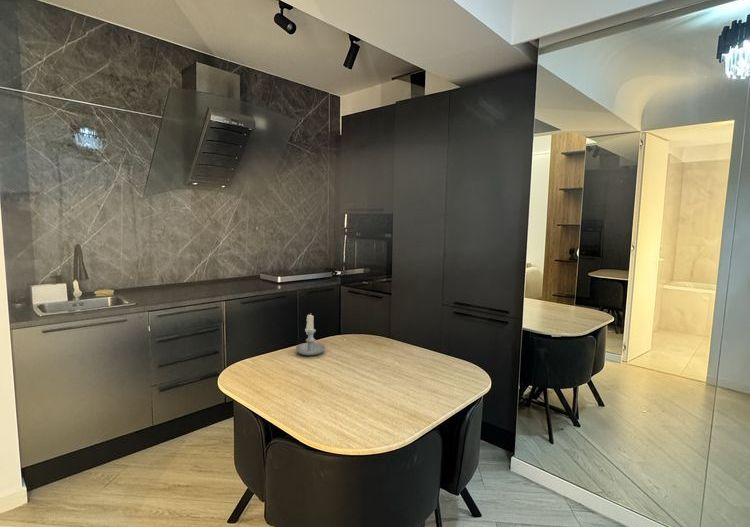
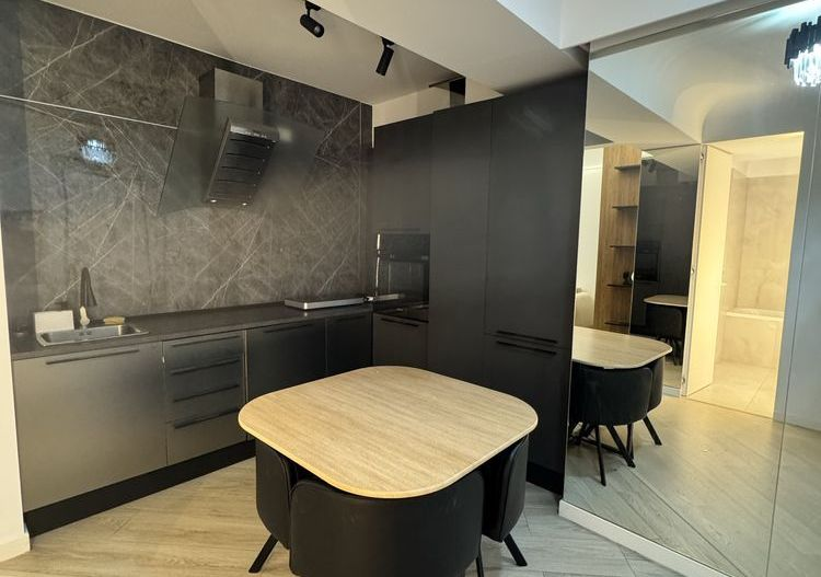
- candle (310, 333)
